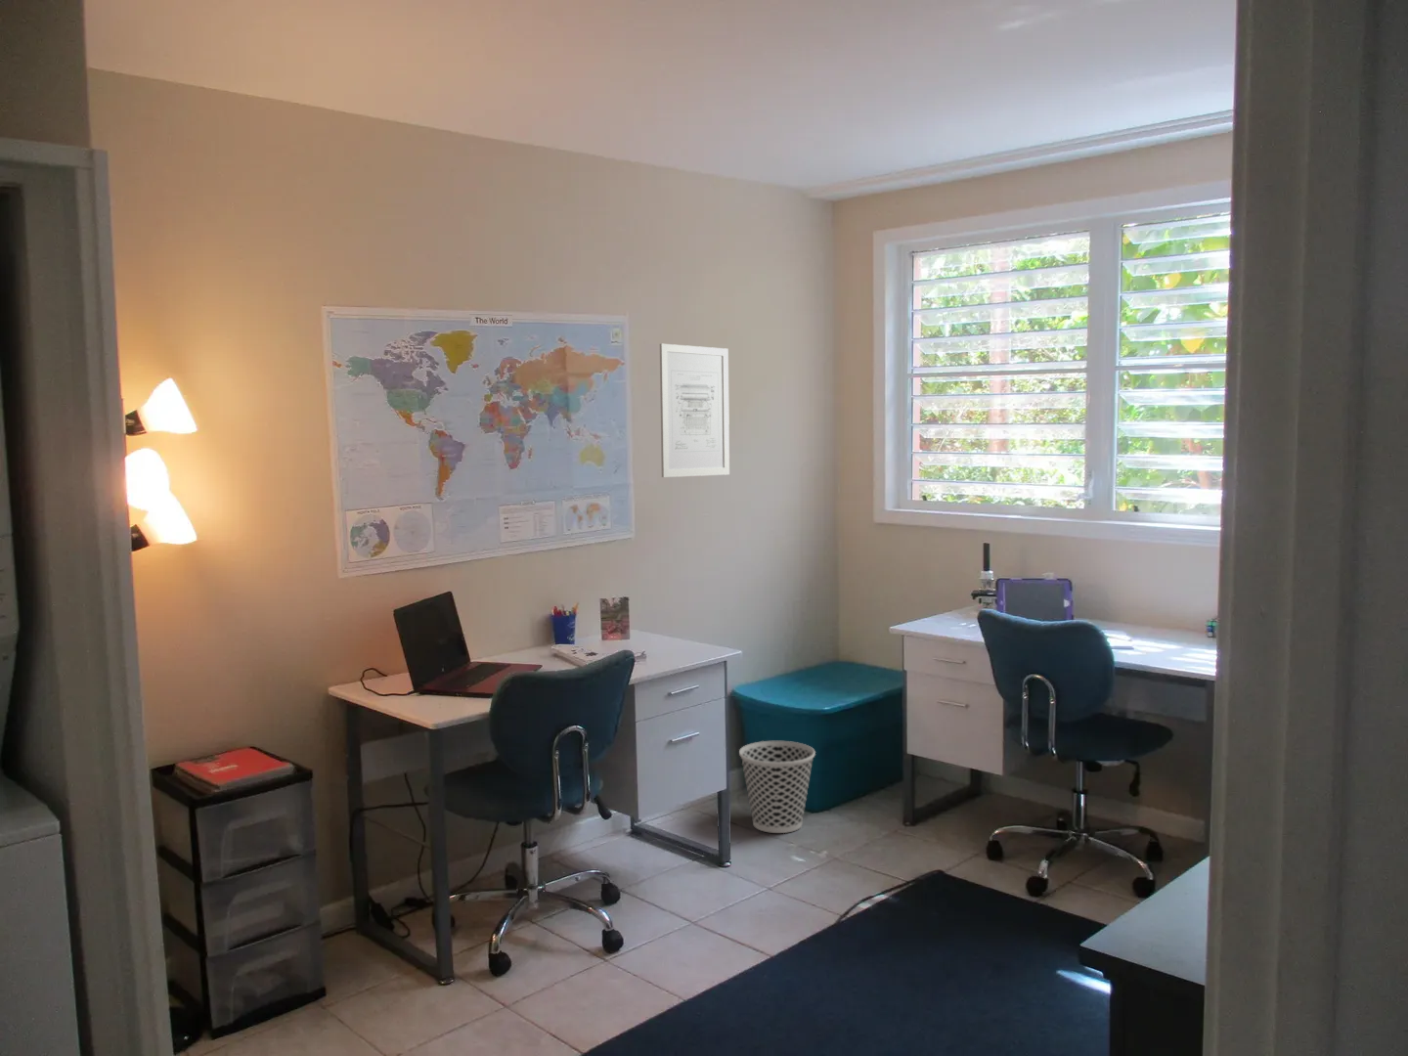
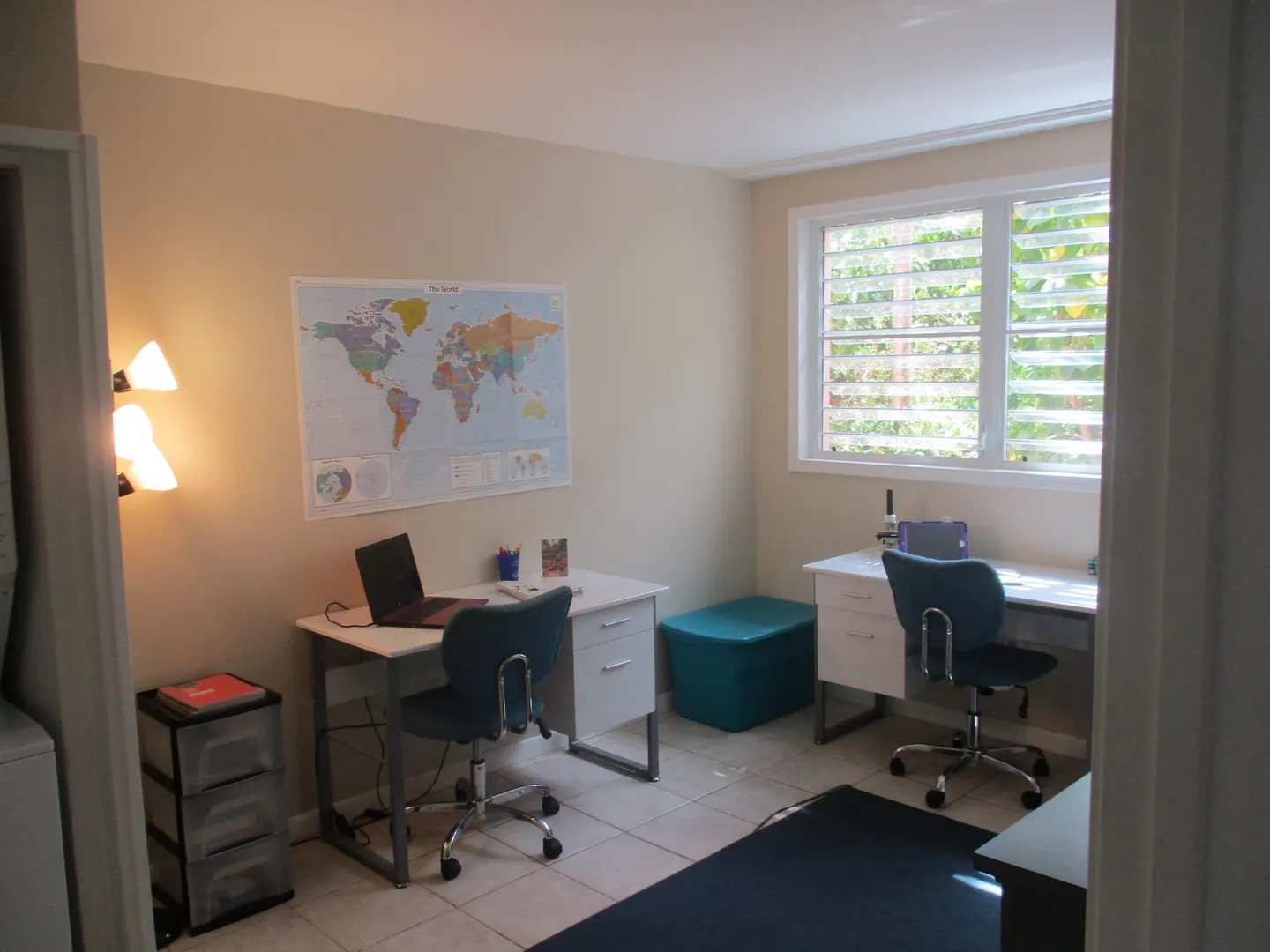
- wastebasket (776, 788)
- wall art (695, 410)
